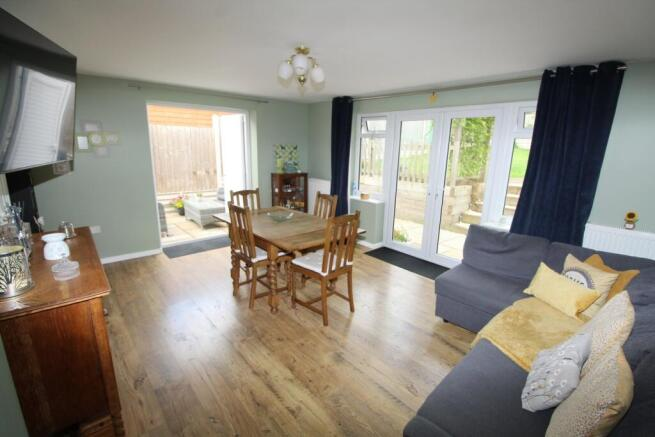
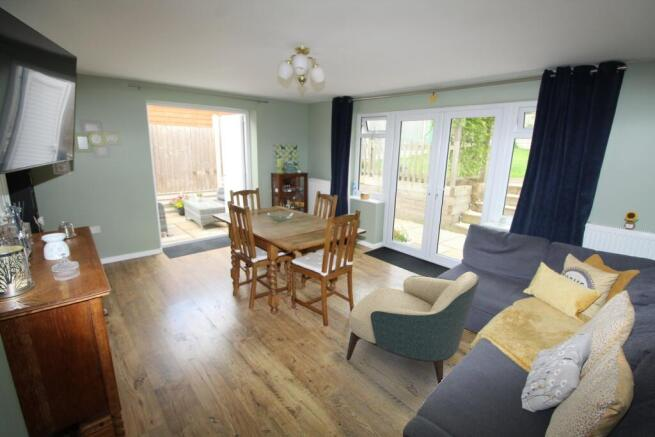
+ armchair (411, 310)
